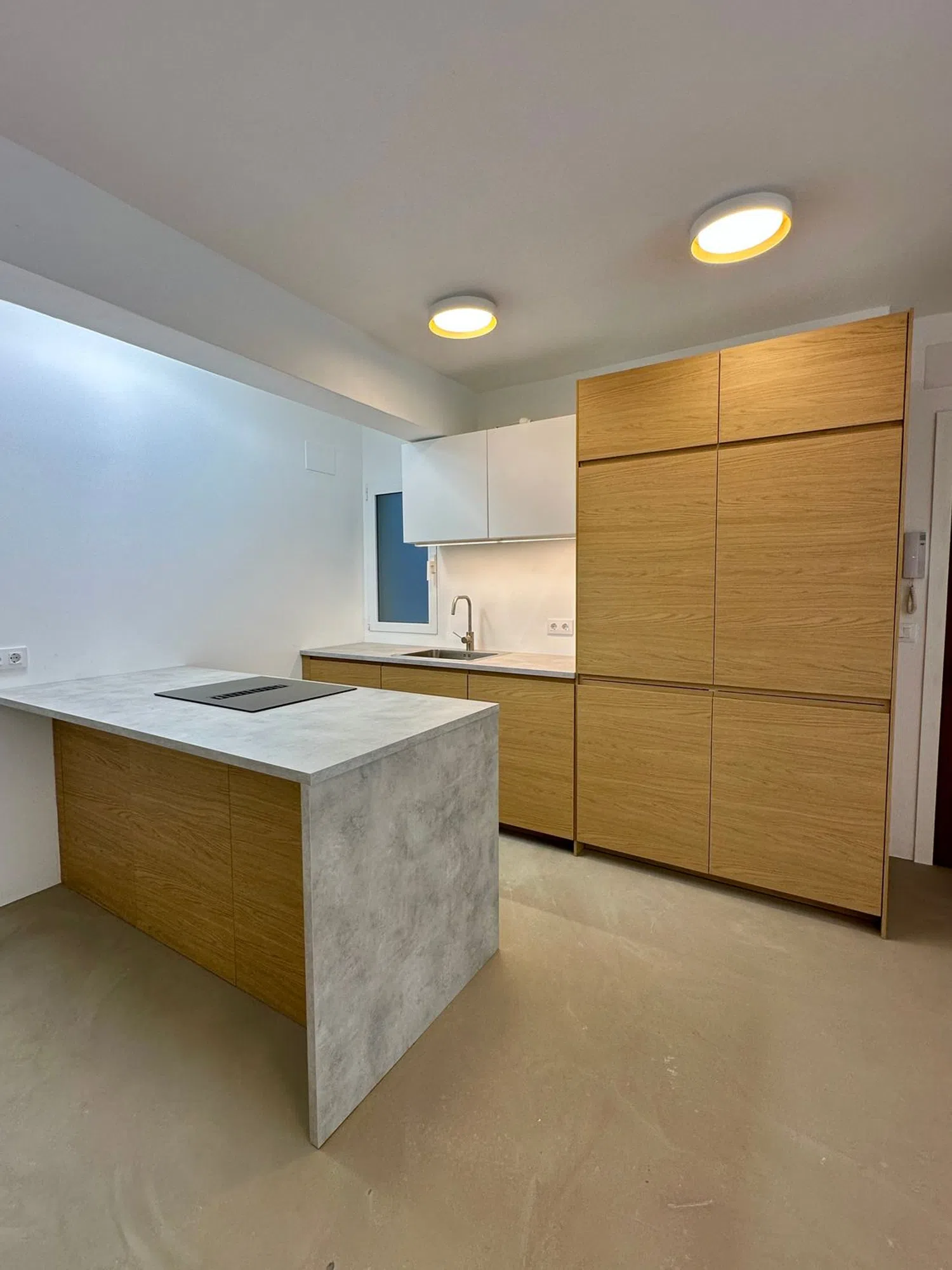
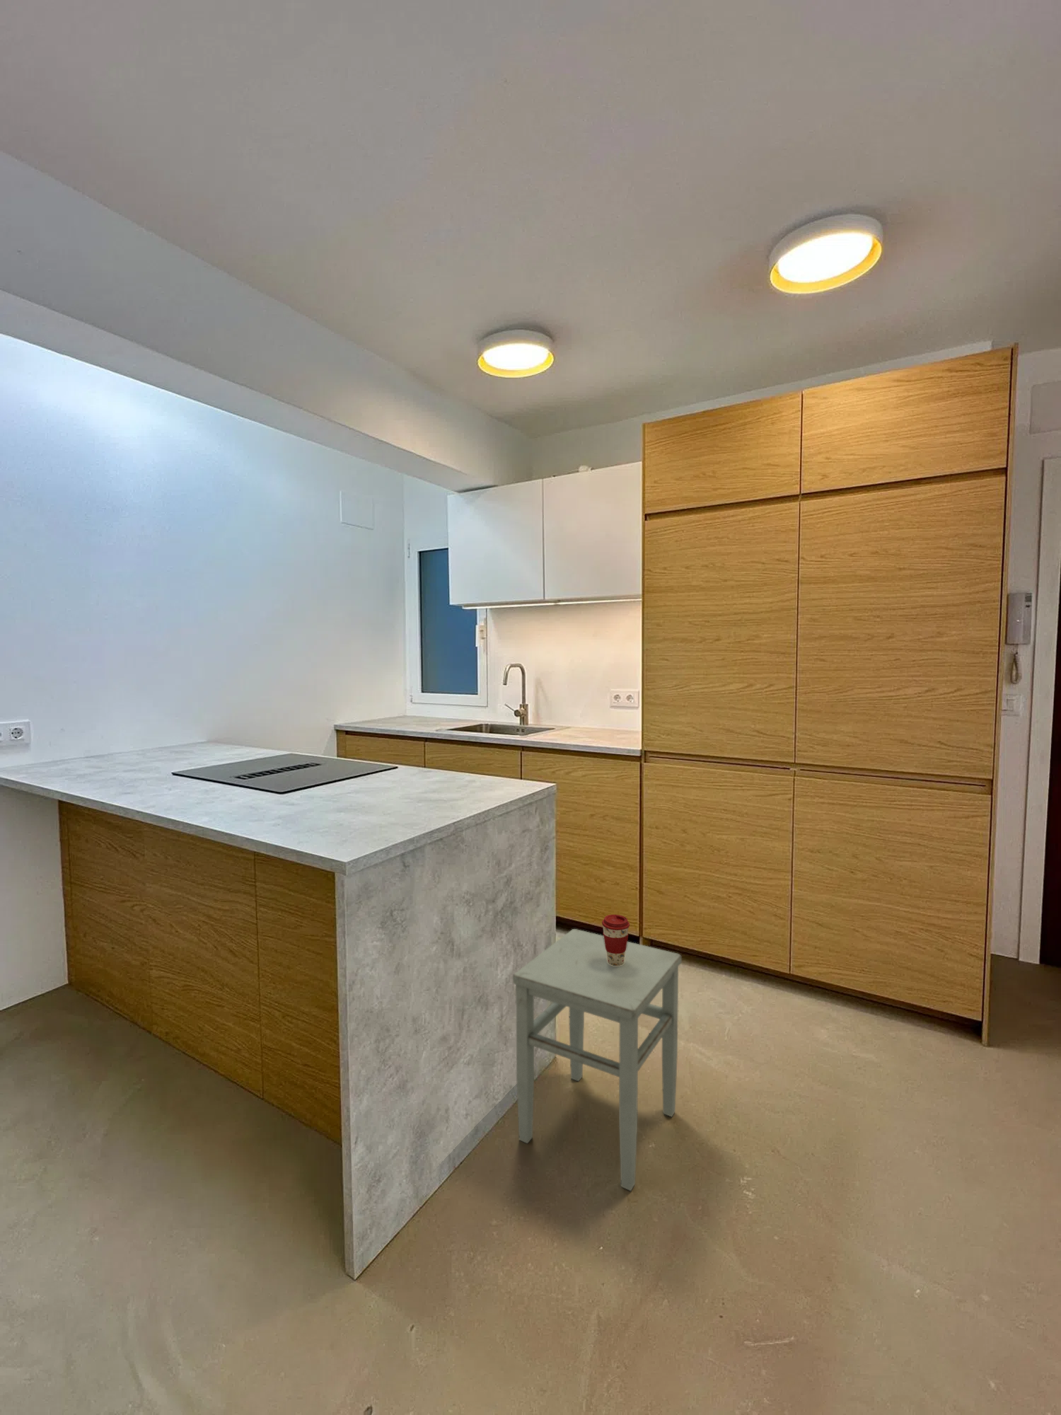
+ coffee cup (615, 939)
+ stool (595, 1054)
